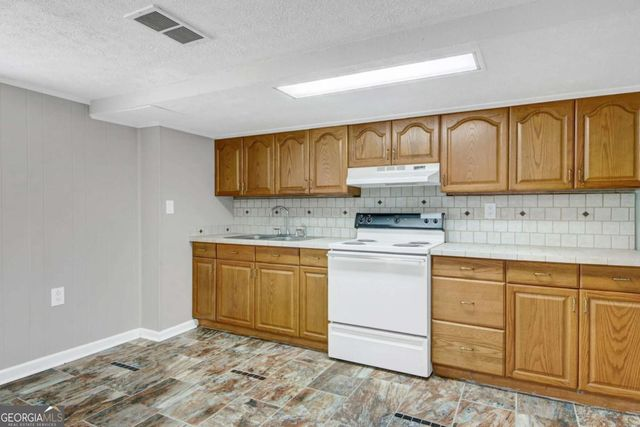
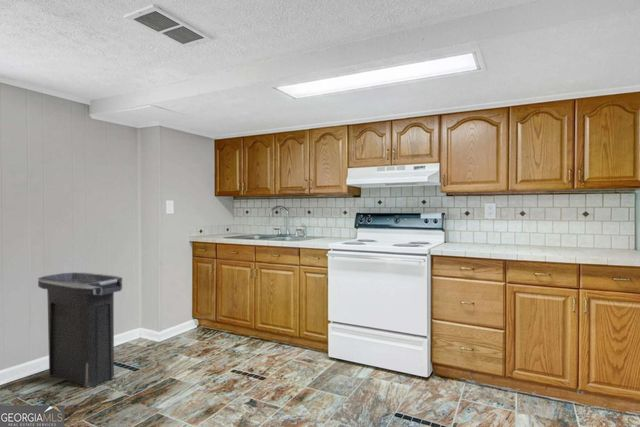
+ trash can (80, 326)
